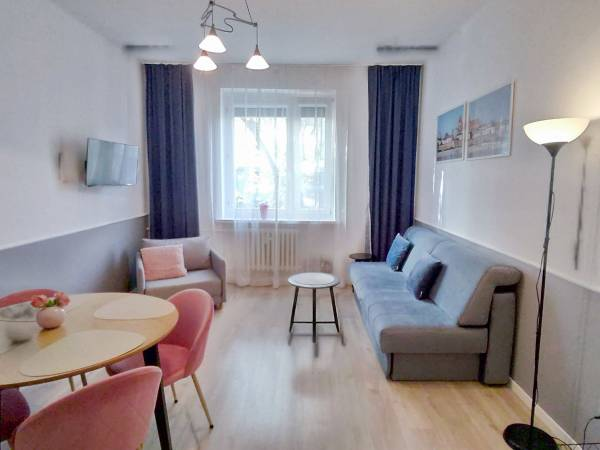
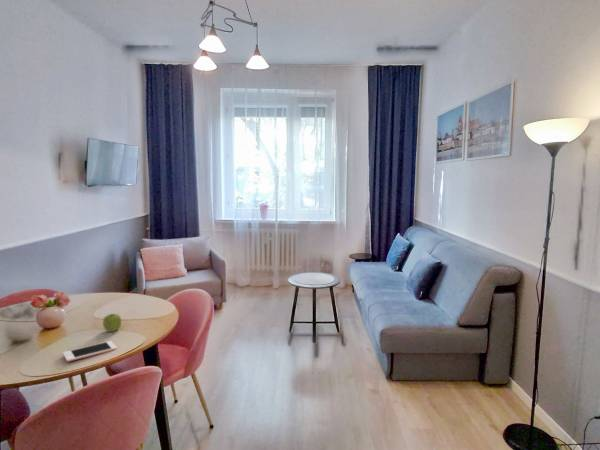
+ cell phone (90, 350)
+ fruit (112, 321)
